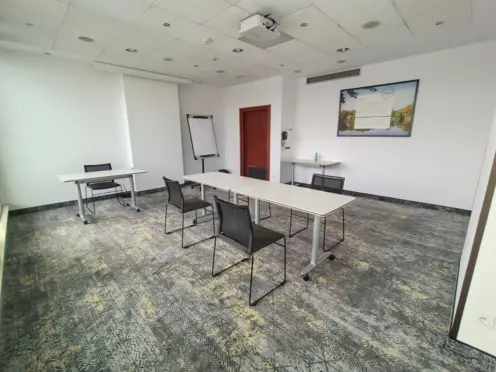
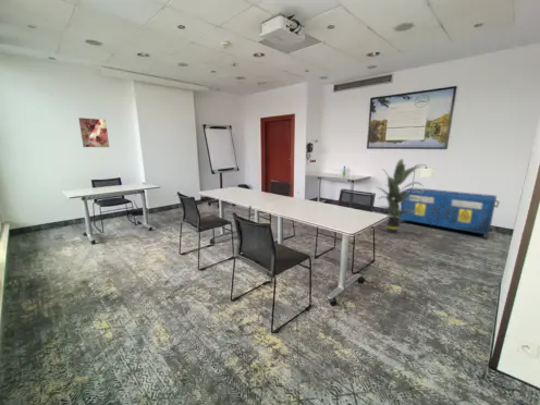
+ storage cabinet (443, 210)
+ wall art (94, 133)
+ lamp (422, 176)
+ indoor plant (398, 196)
